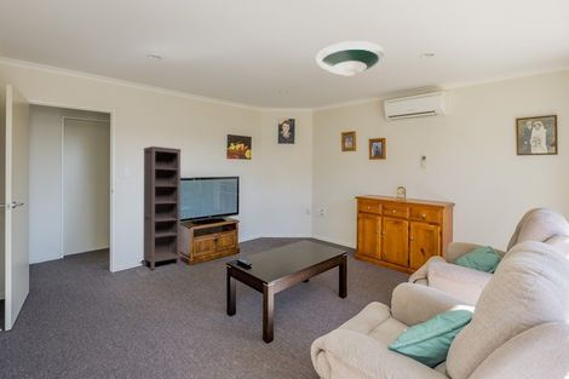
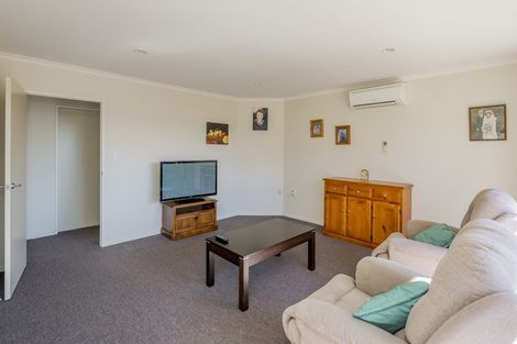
- bookcase (162, 206)
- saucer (349, 65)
